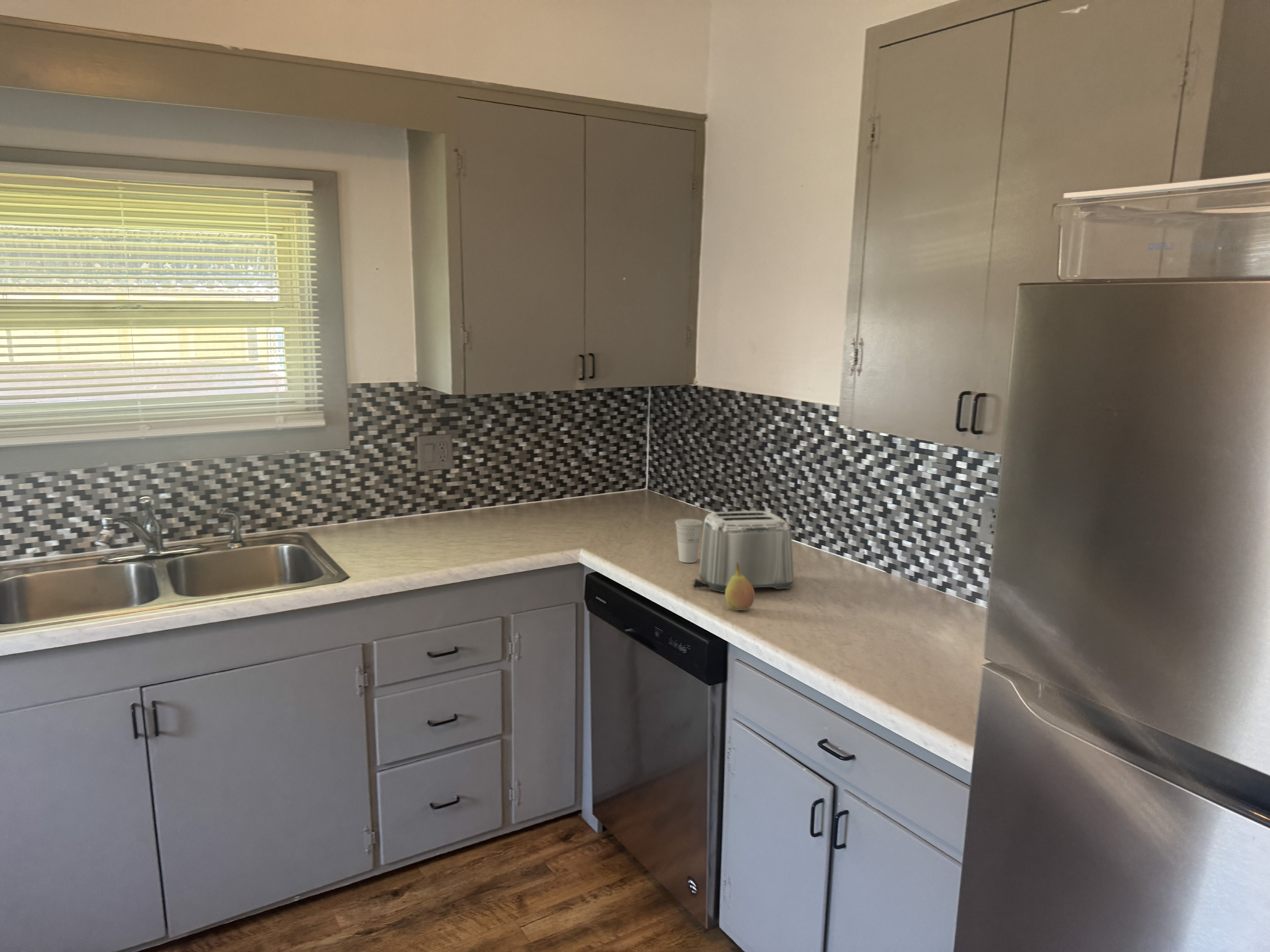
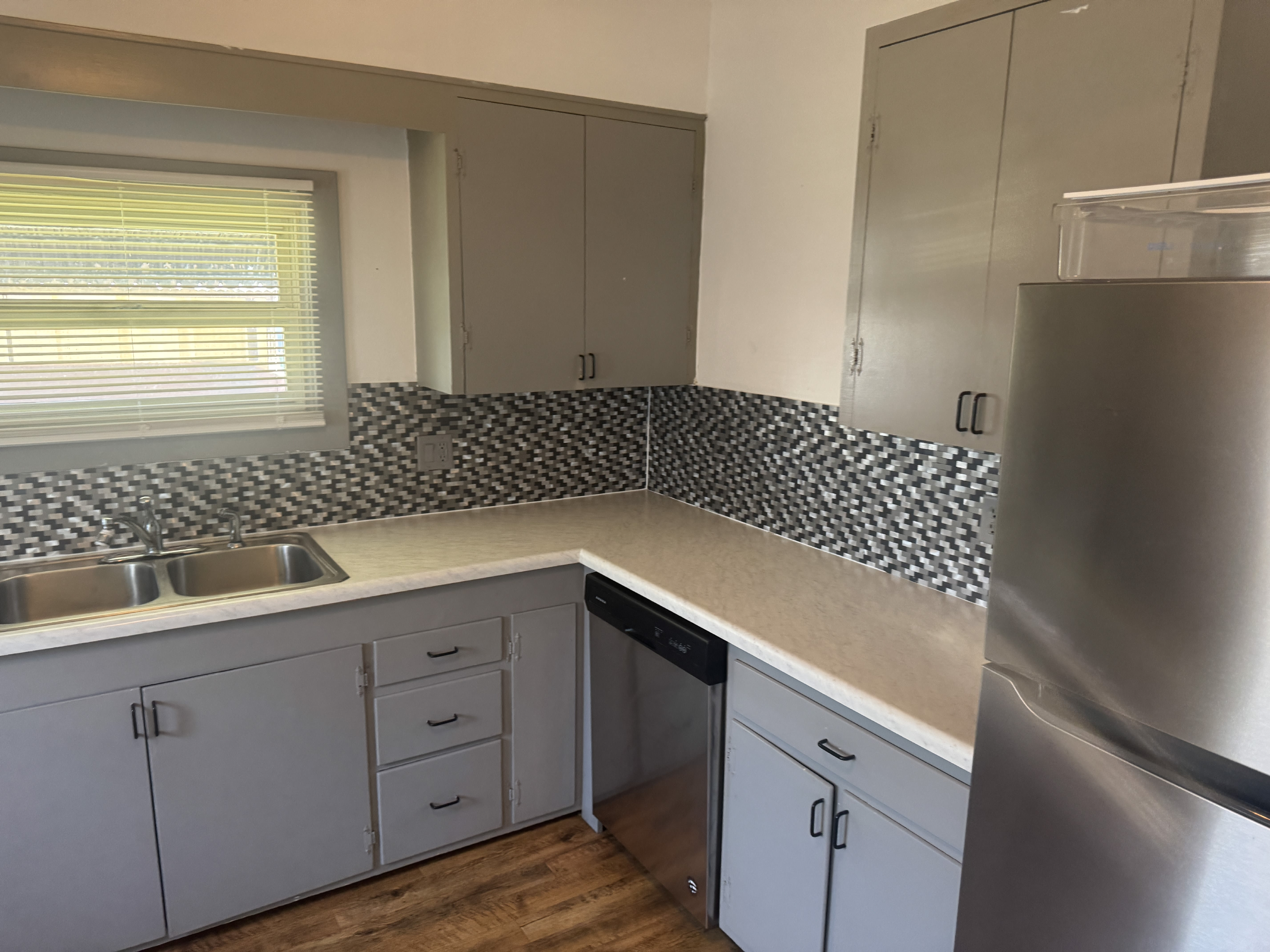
- cup (688, 540)
- fruit (740, 586)
- toaster (743, 550)
